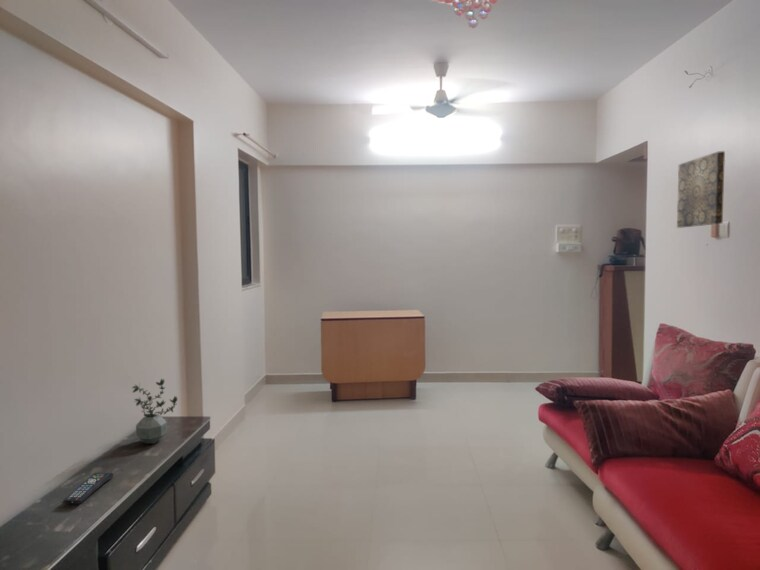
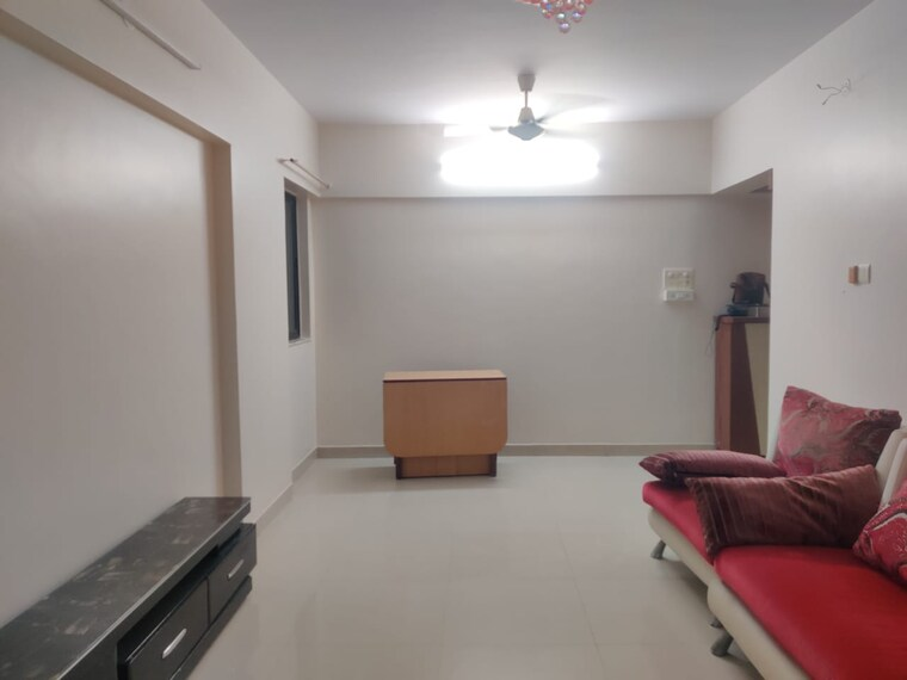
- potted plant (154, 409)
- remote control (90, 486)
- wall art (699, 192)
